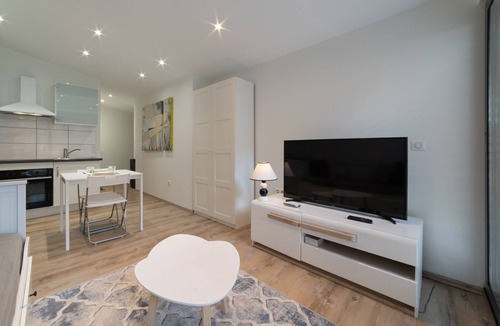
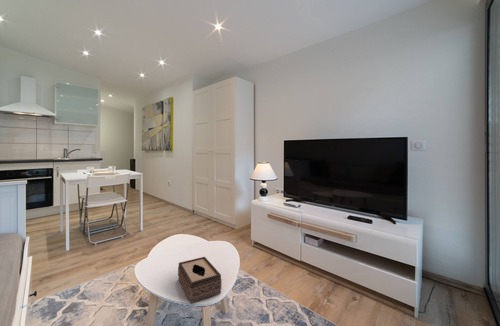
+ tissue box (198, 277)
